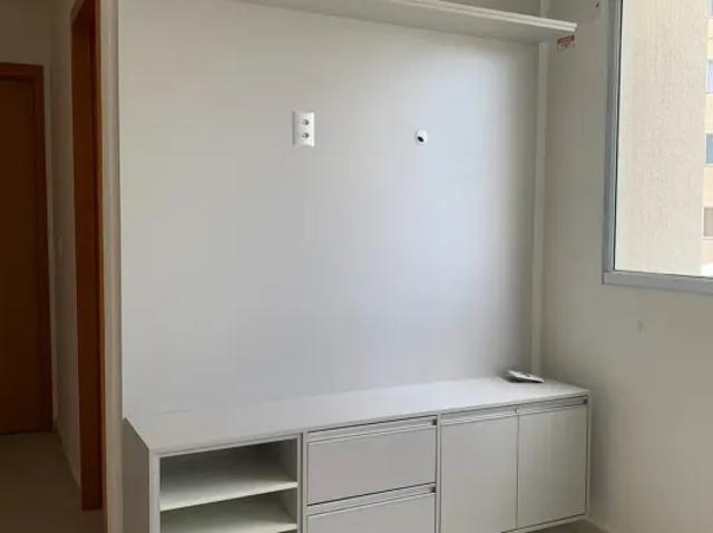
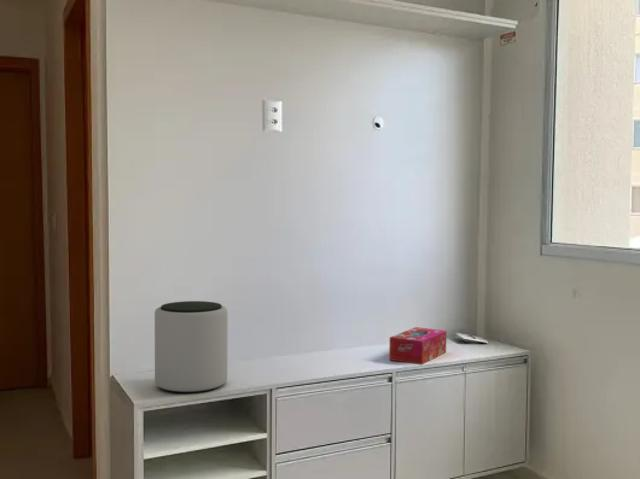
+ plant pot (191, 345)
+ tissue box (418, 344)
